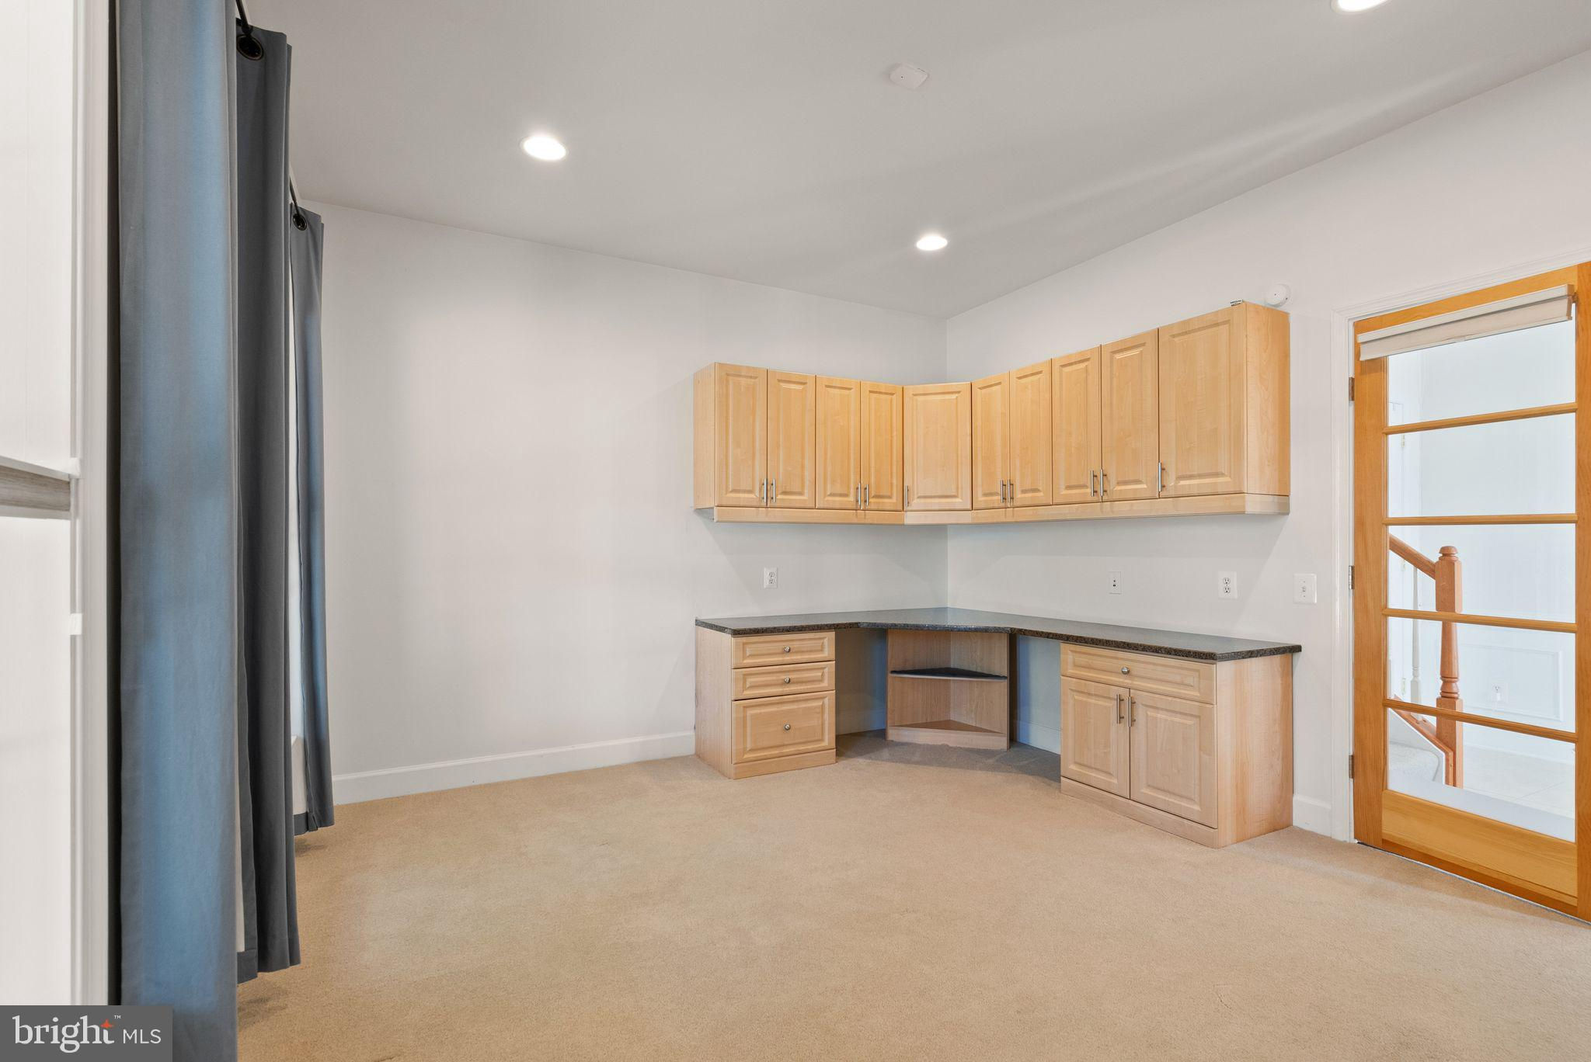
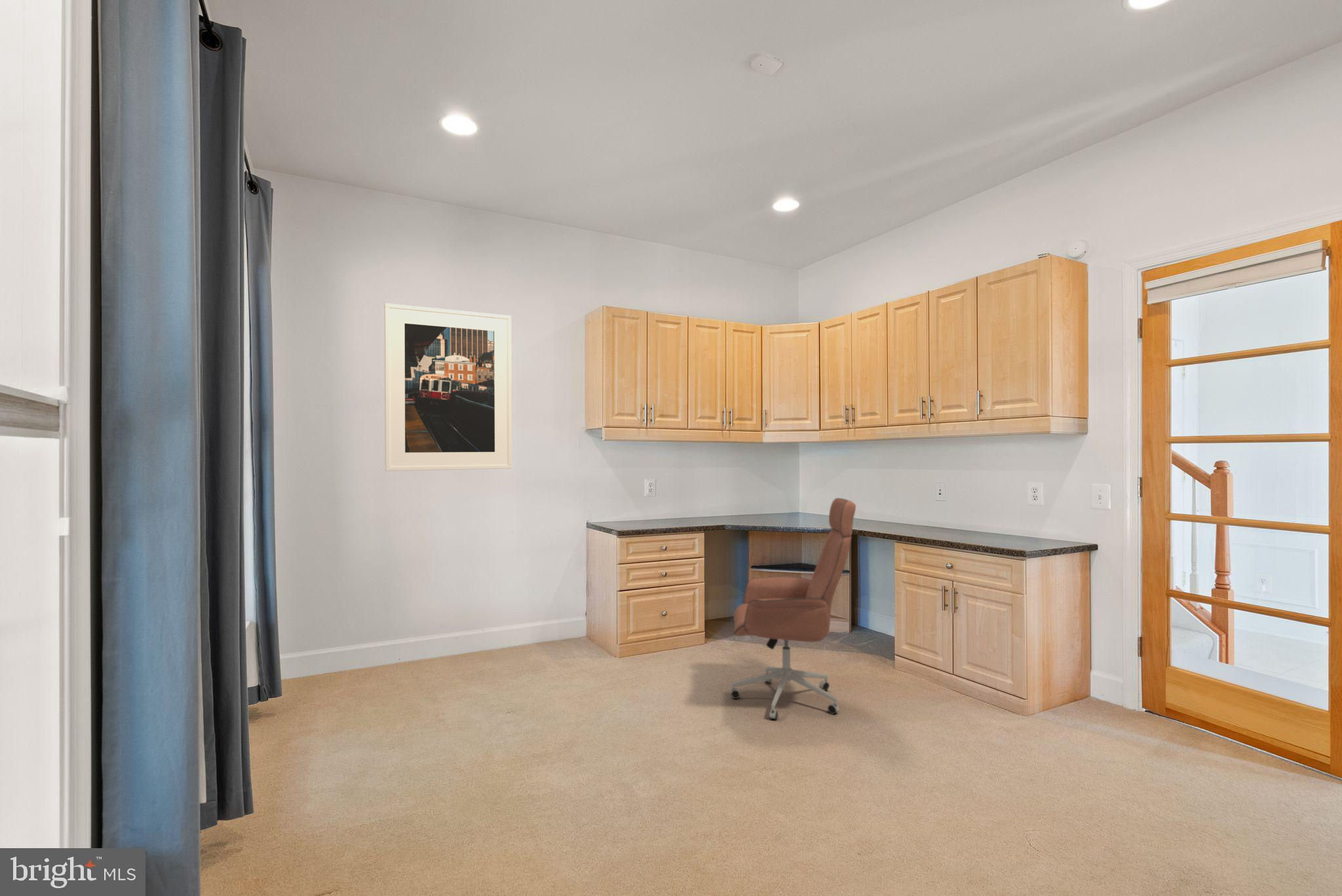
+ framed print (451, 390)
+ office chair (792, 599)
